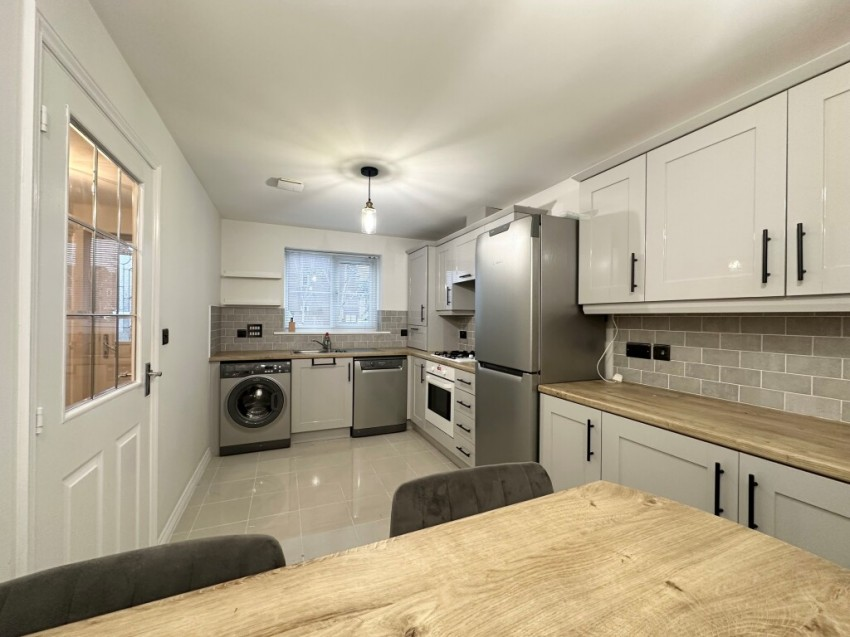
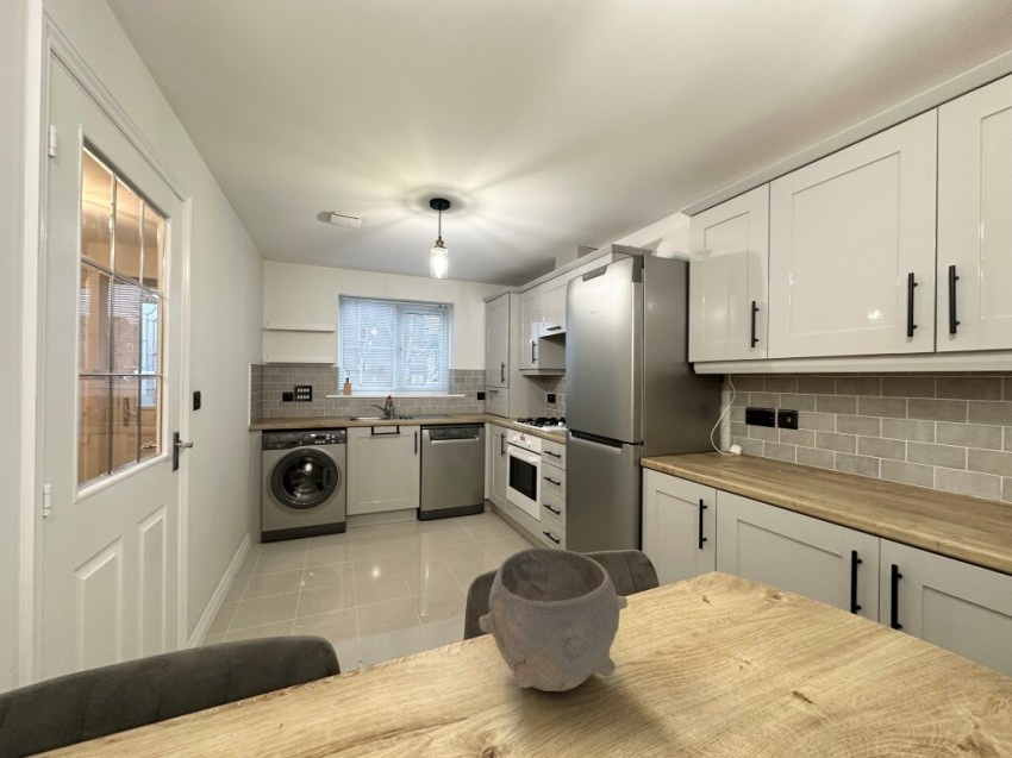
+ bowl (552, 620)
